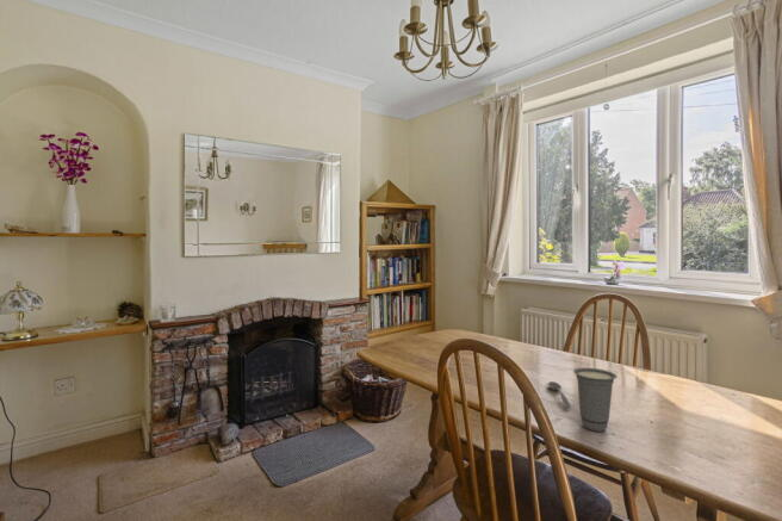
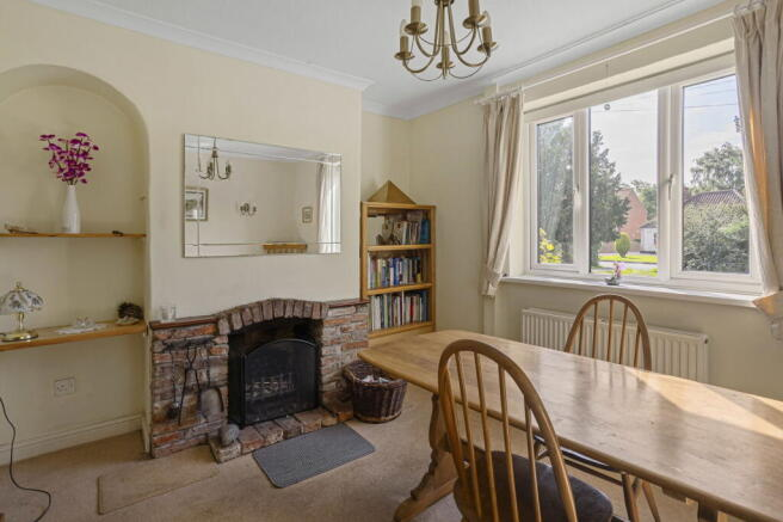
- soupspoon (559, 392)
- cup (594, 399)
